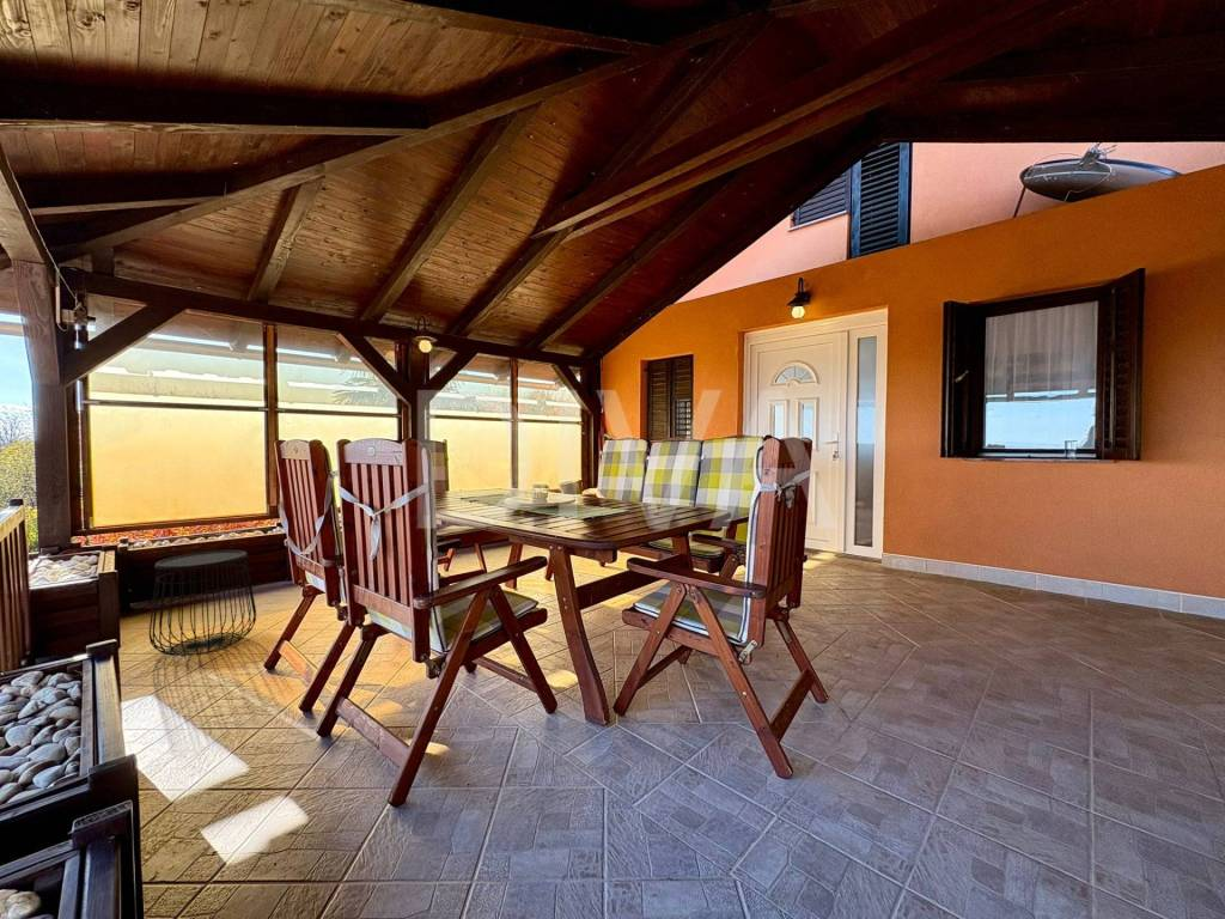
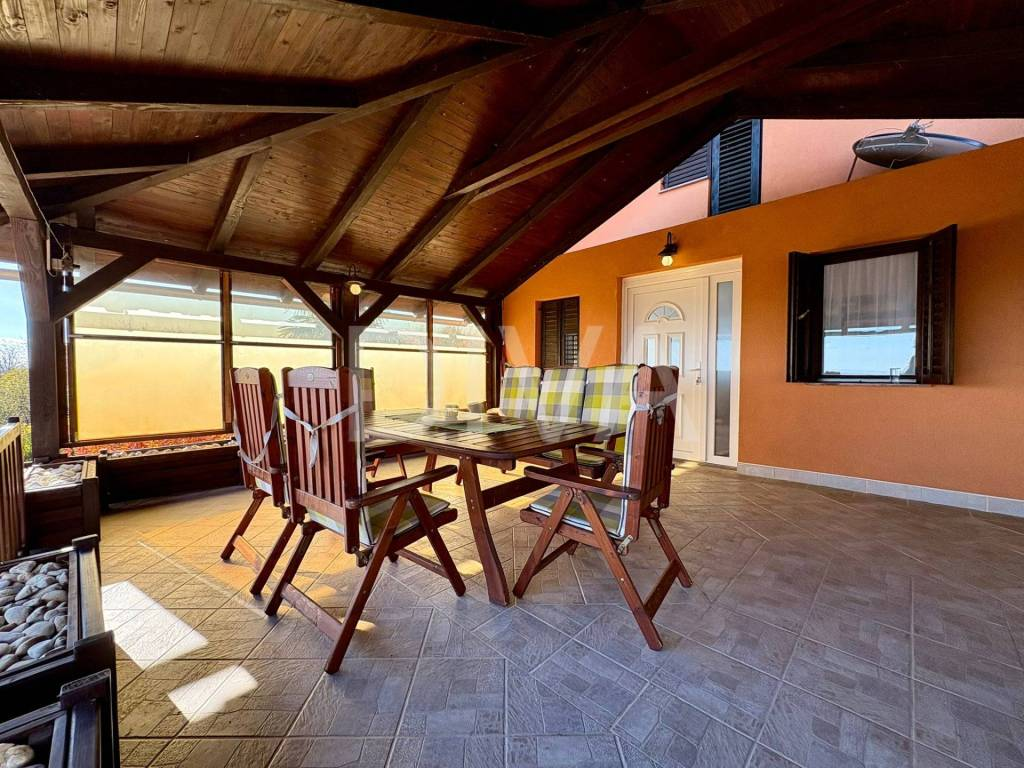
- side table (202, 601)
